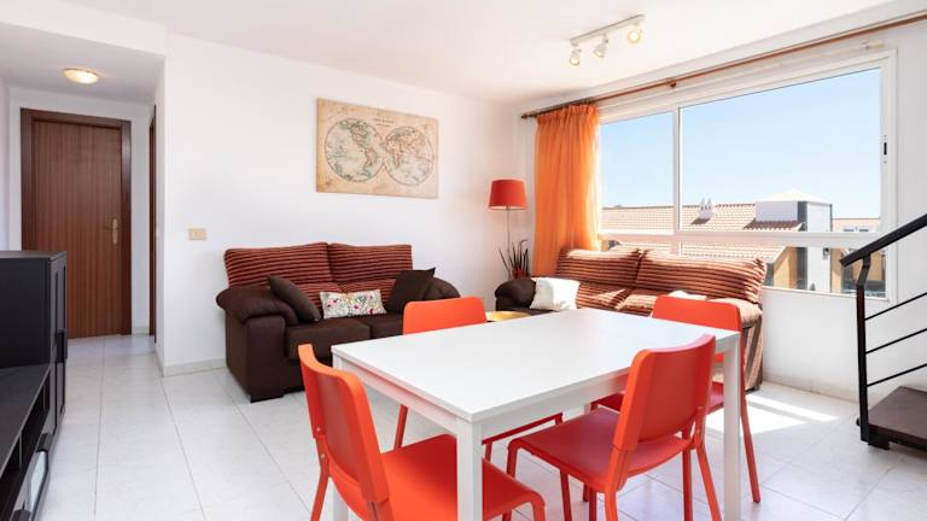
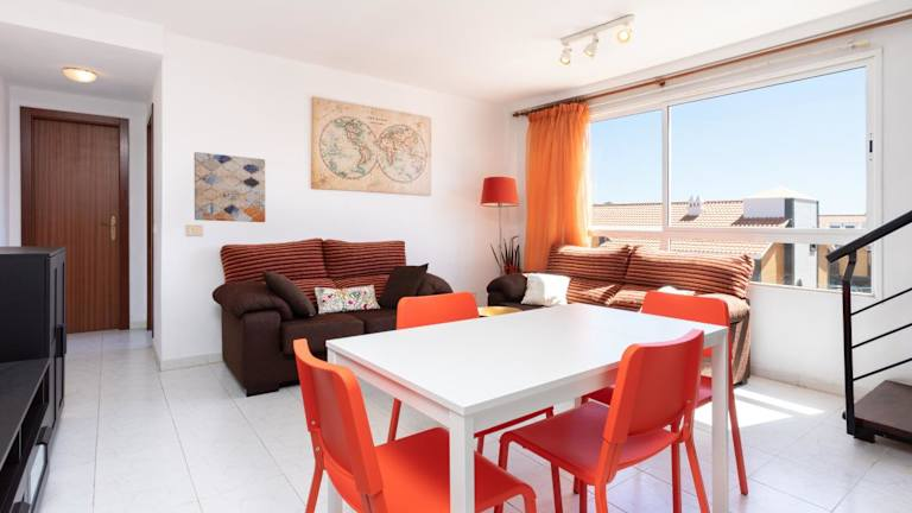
+ wall art (230, 188)
